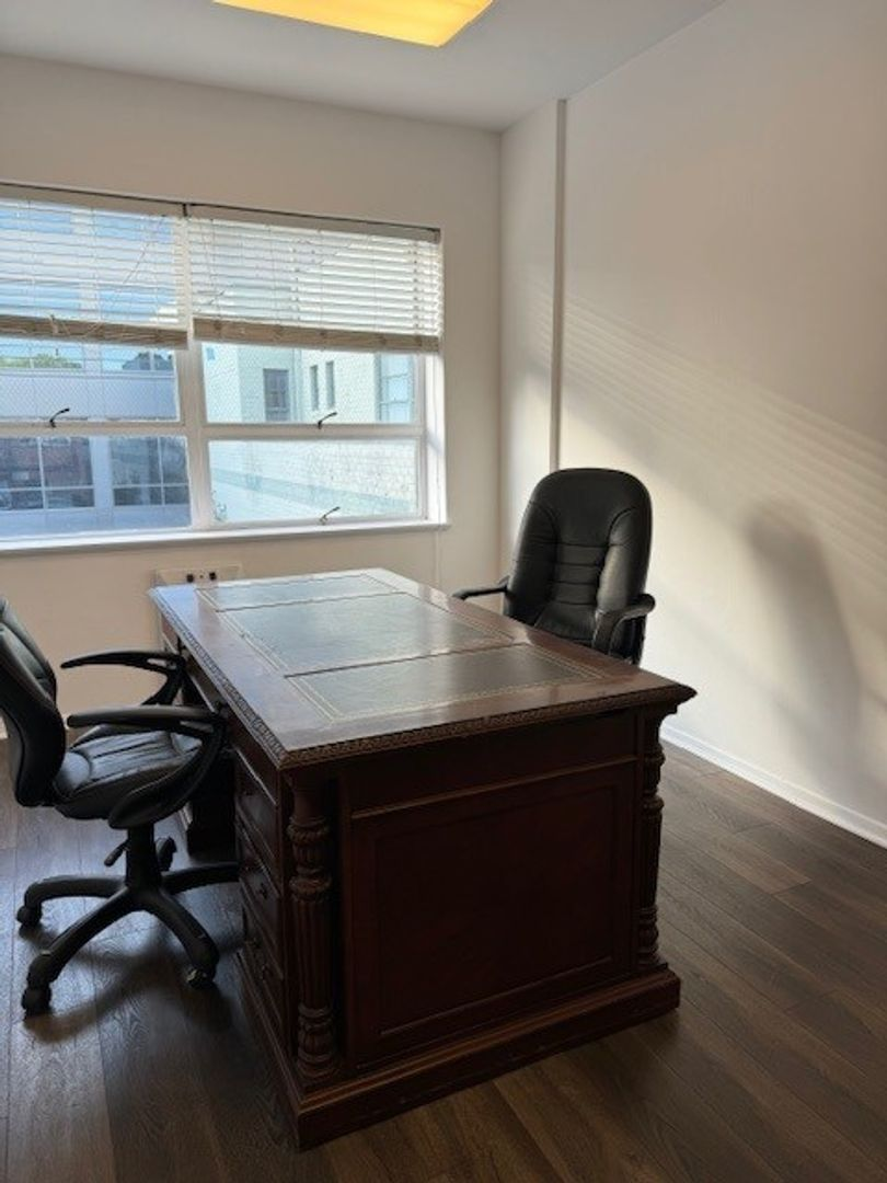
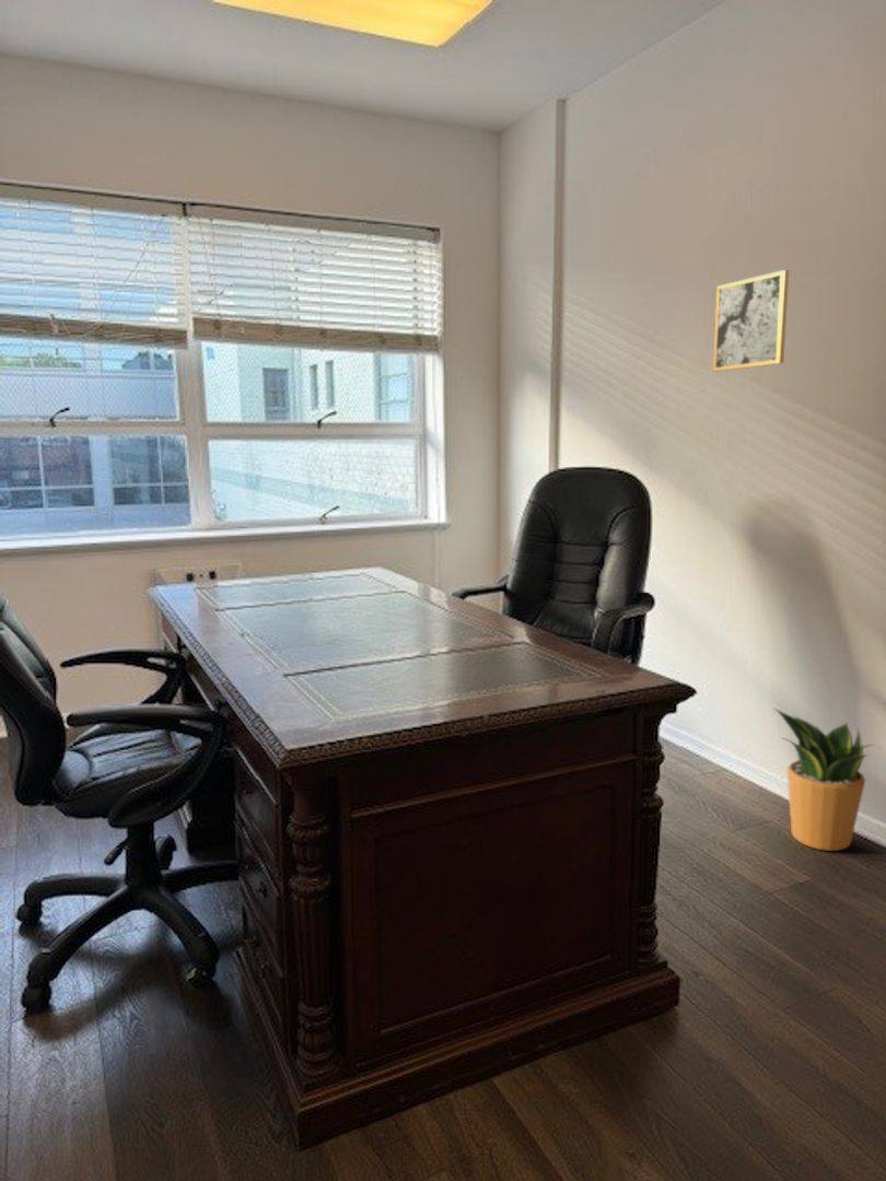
+ wall art (748, 323)
+ potted plant (820, 782)
